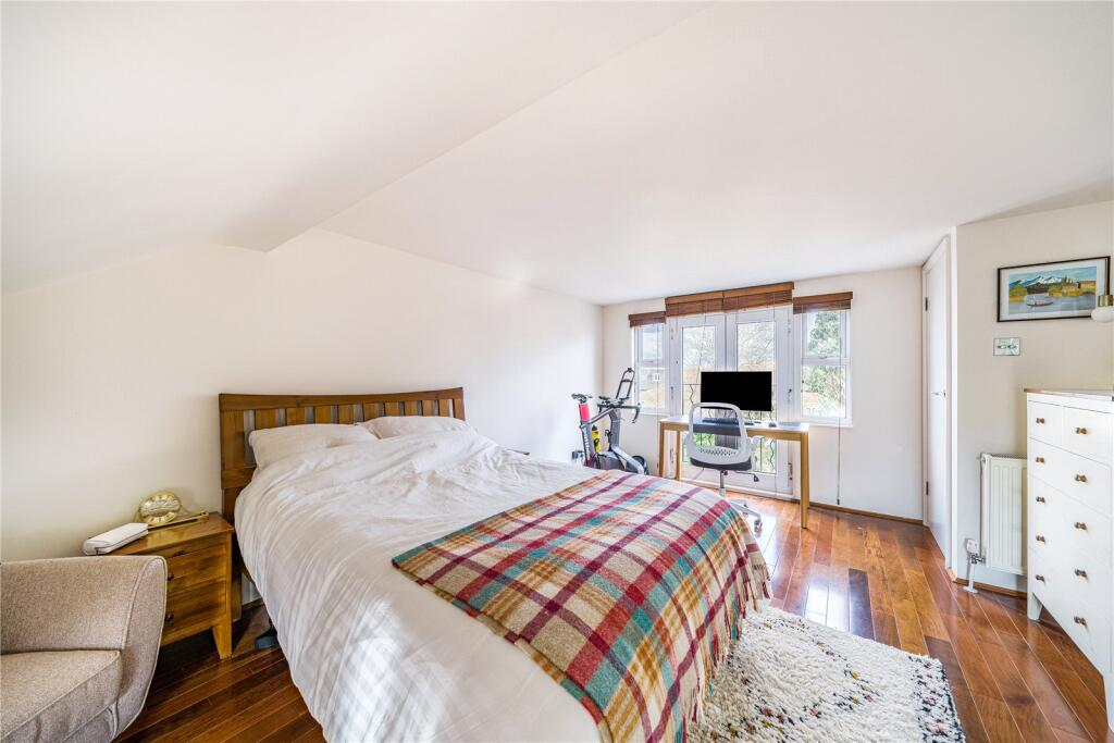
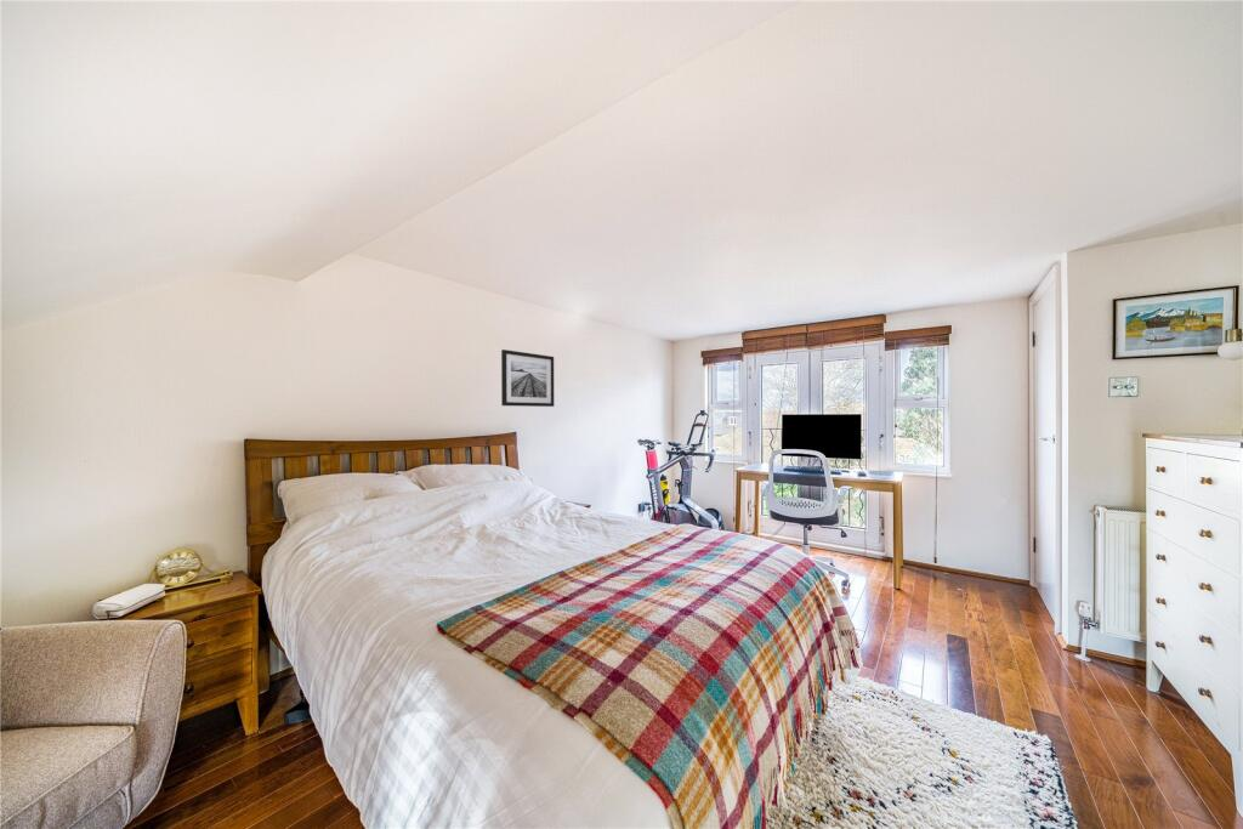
+ wall art (529, 379)
